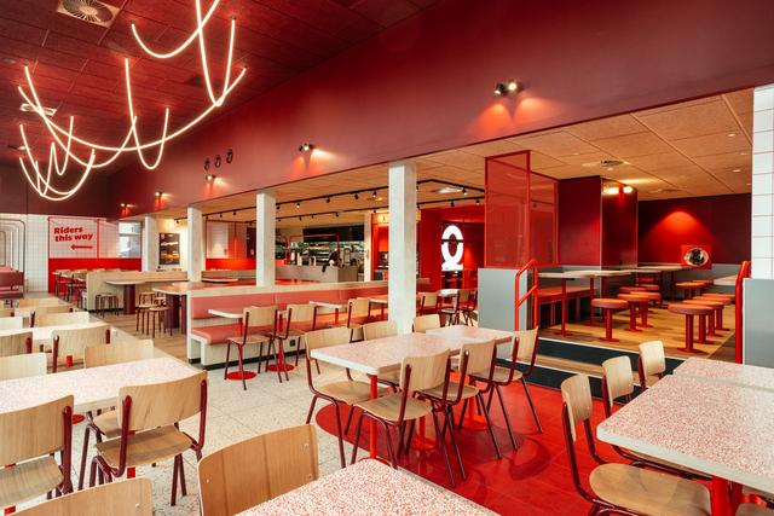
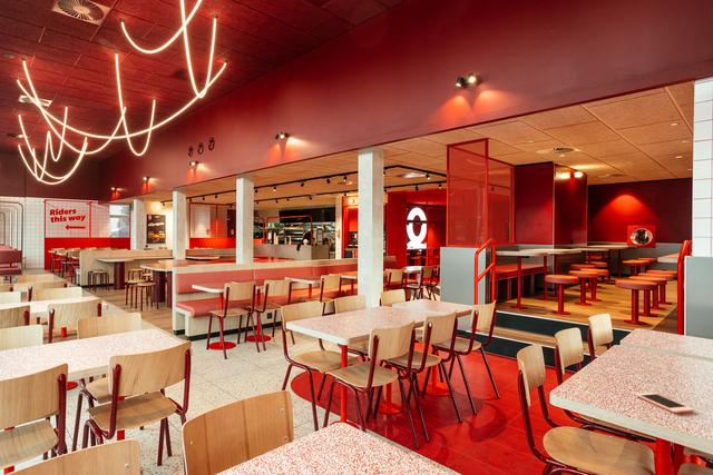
+ cell phone (663, 402)
